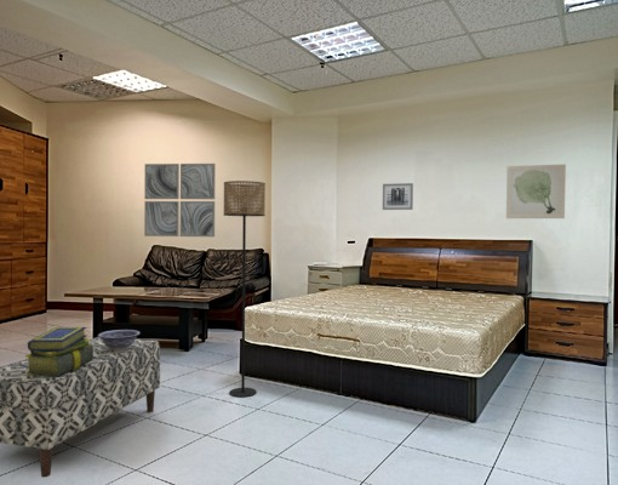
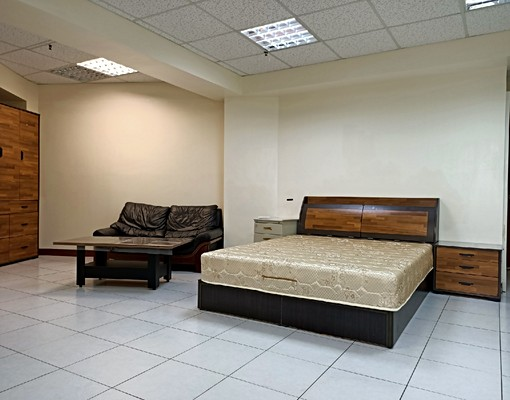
- wall art (178, 201)
- wall art (534, 192)
- bench (79, 394)
- decorative bowl (119, 341)
- stack of books (59, 349)
- floor lamp (244, 287)
- wall art (397, 196)
